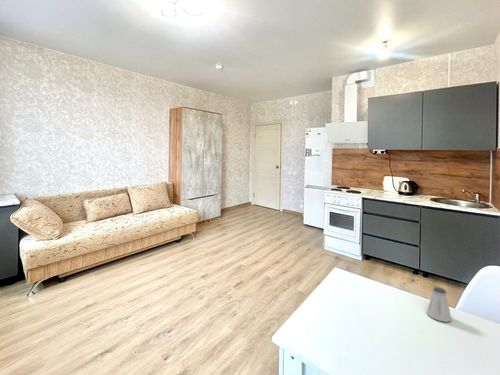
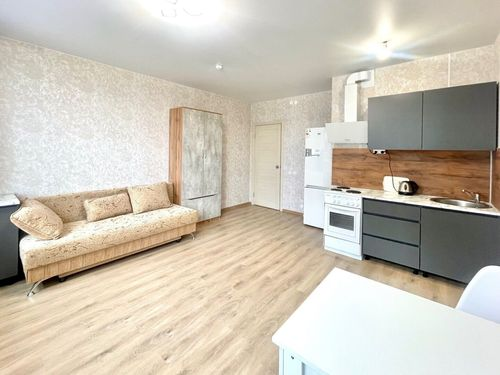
- saltshaker (439, 302)
